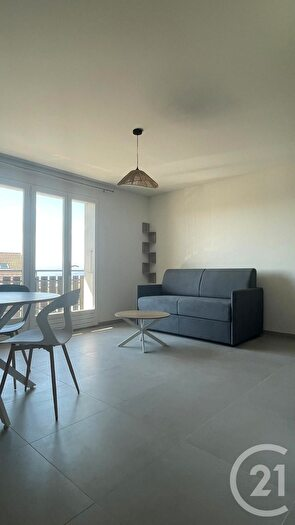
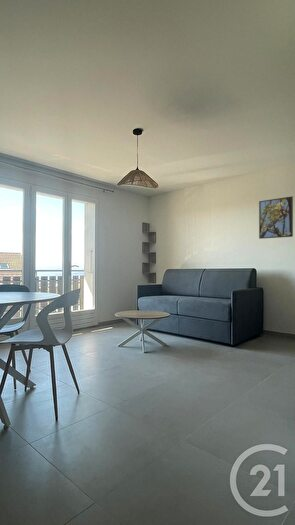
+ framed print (275, 218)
